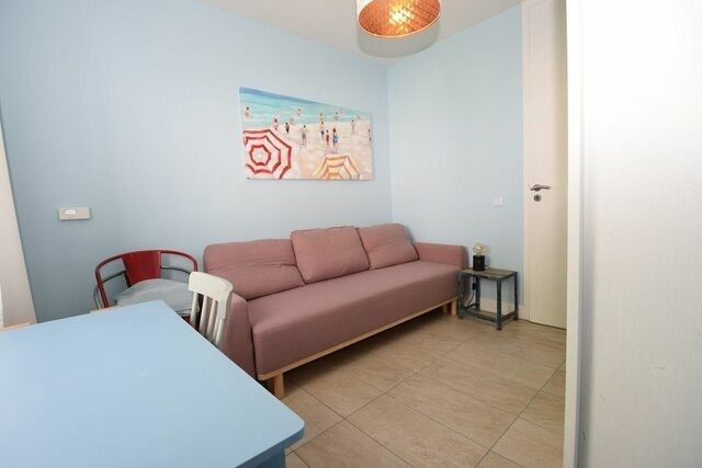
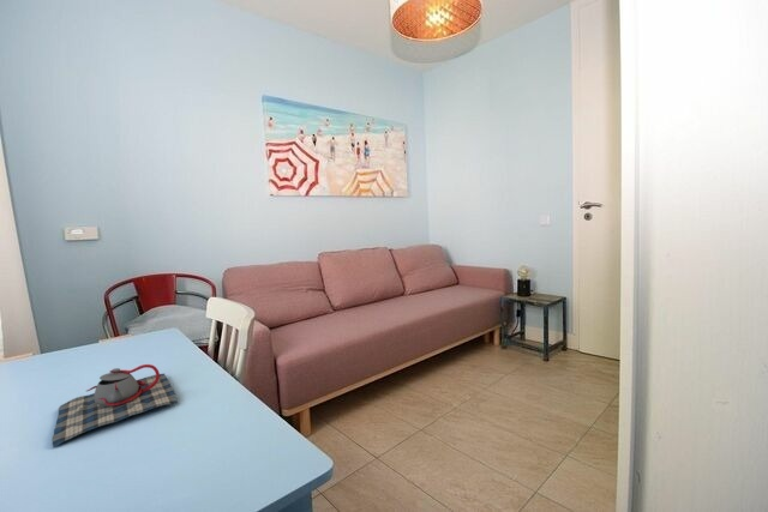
+ teapot (115, 387)
